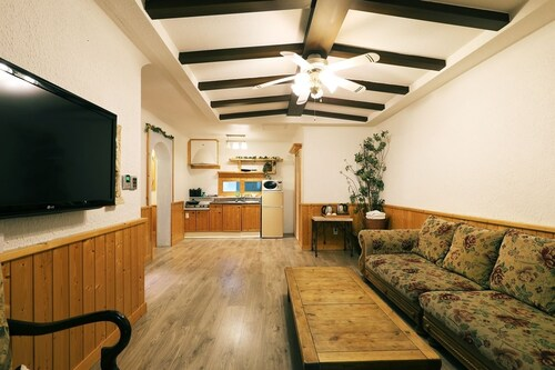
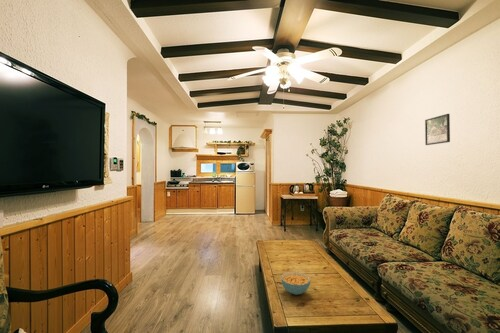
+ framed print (436, 130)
+ cereal bowl (295, 285)
